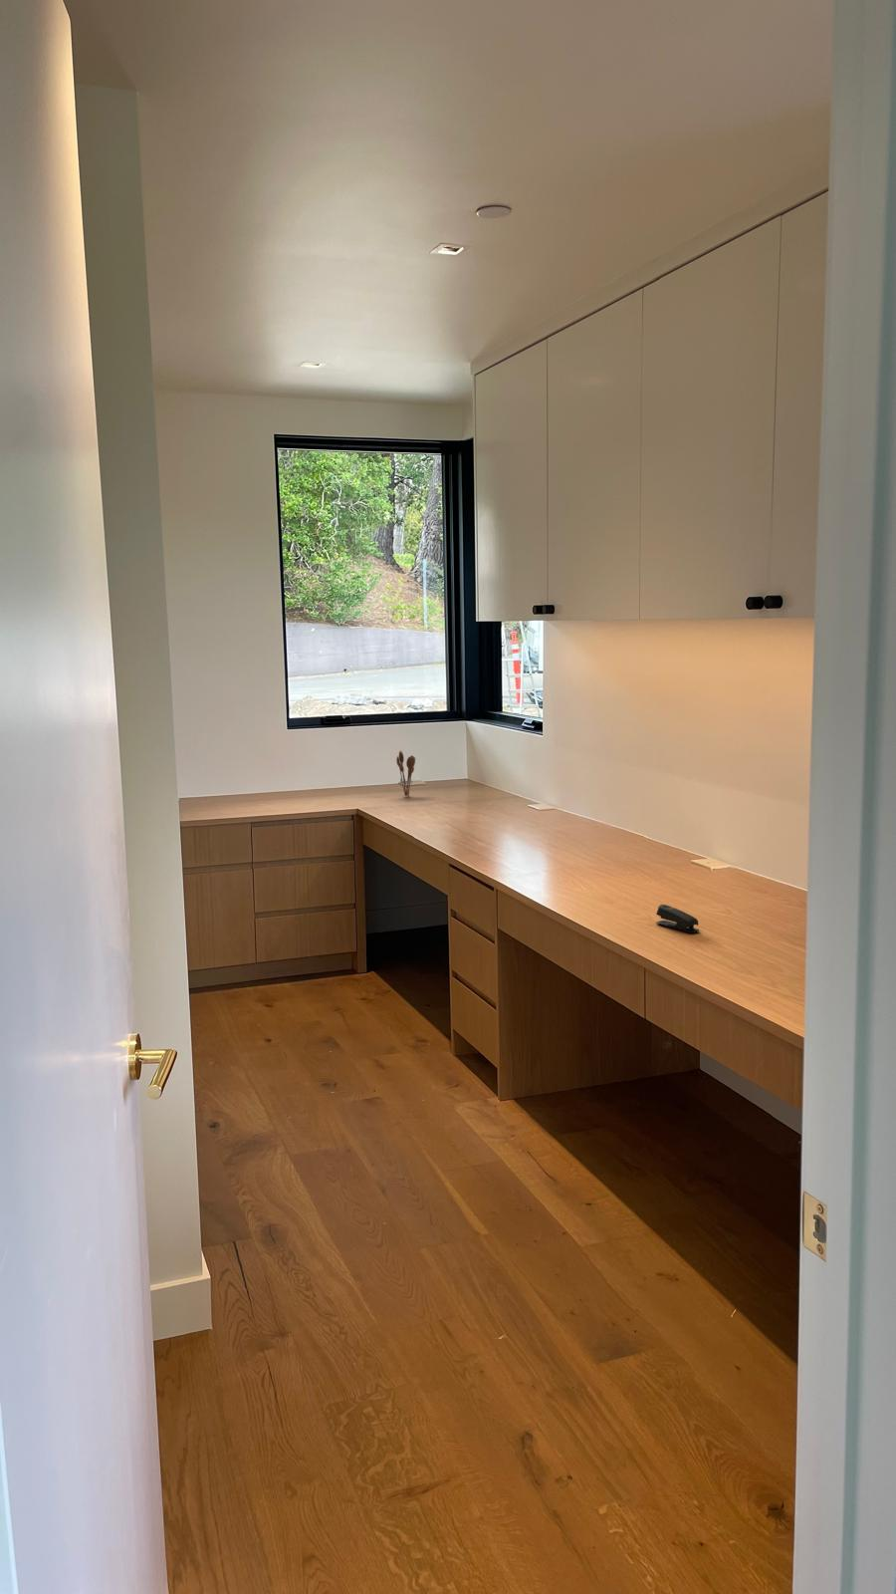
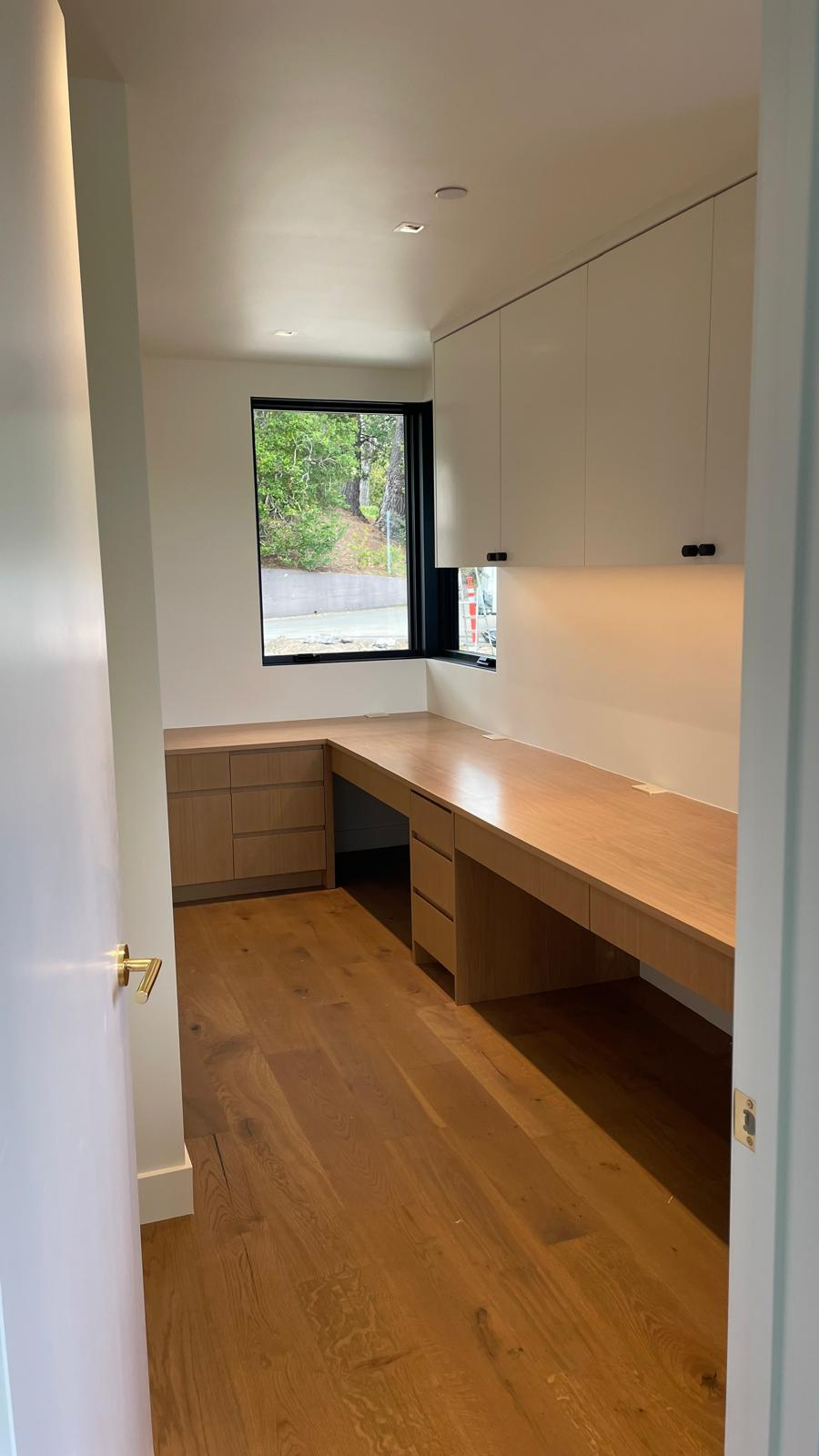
- stapler (677, 917)
- utensil holder (404, 773)
